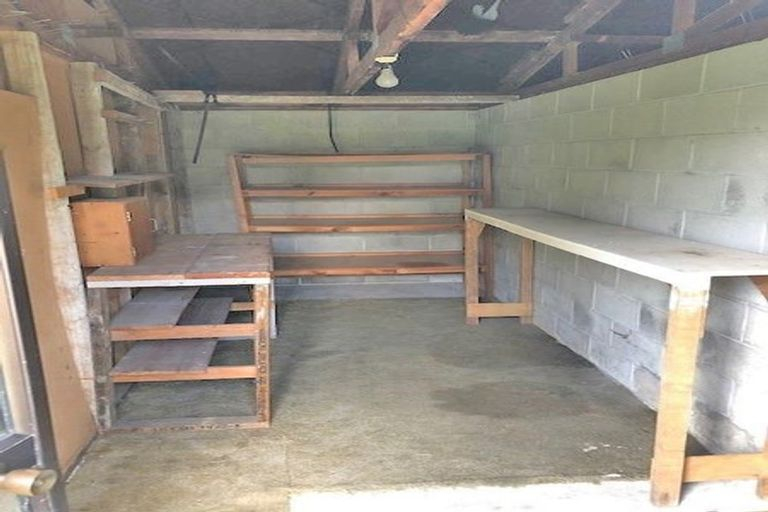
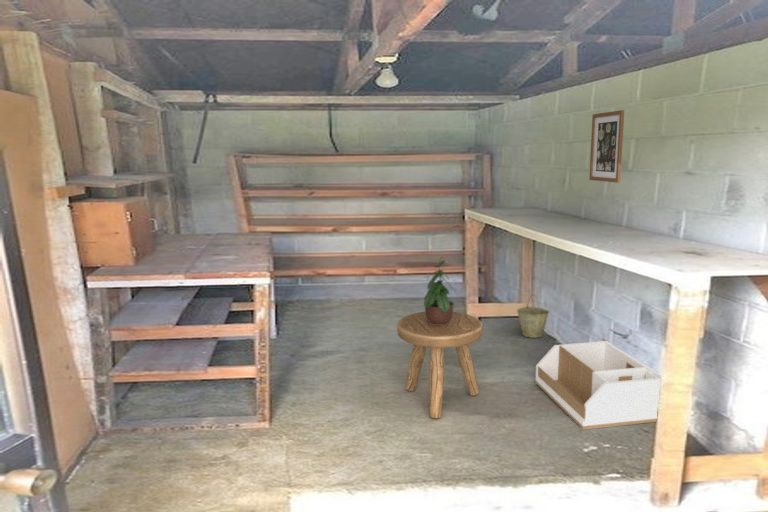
+ potted plant (441, 289)
+ bucket (533, 314)
+ stool (440, 361)
+ storage bin (594, 379)
+ wall art (605, 147)
